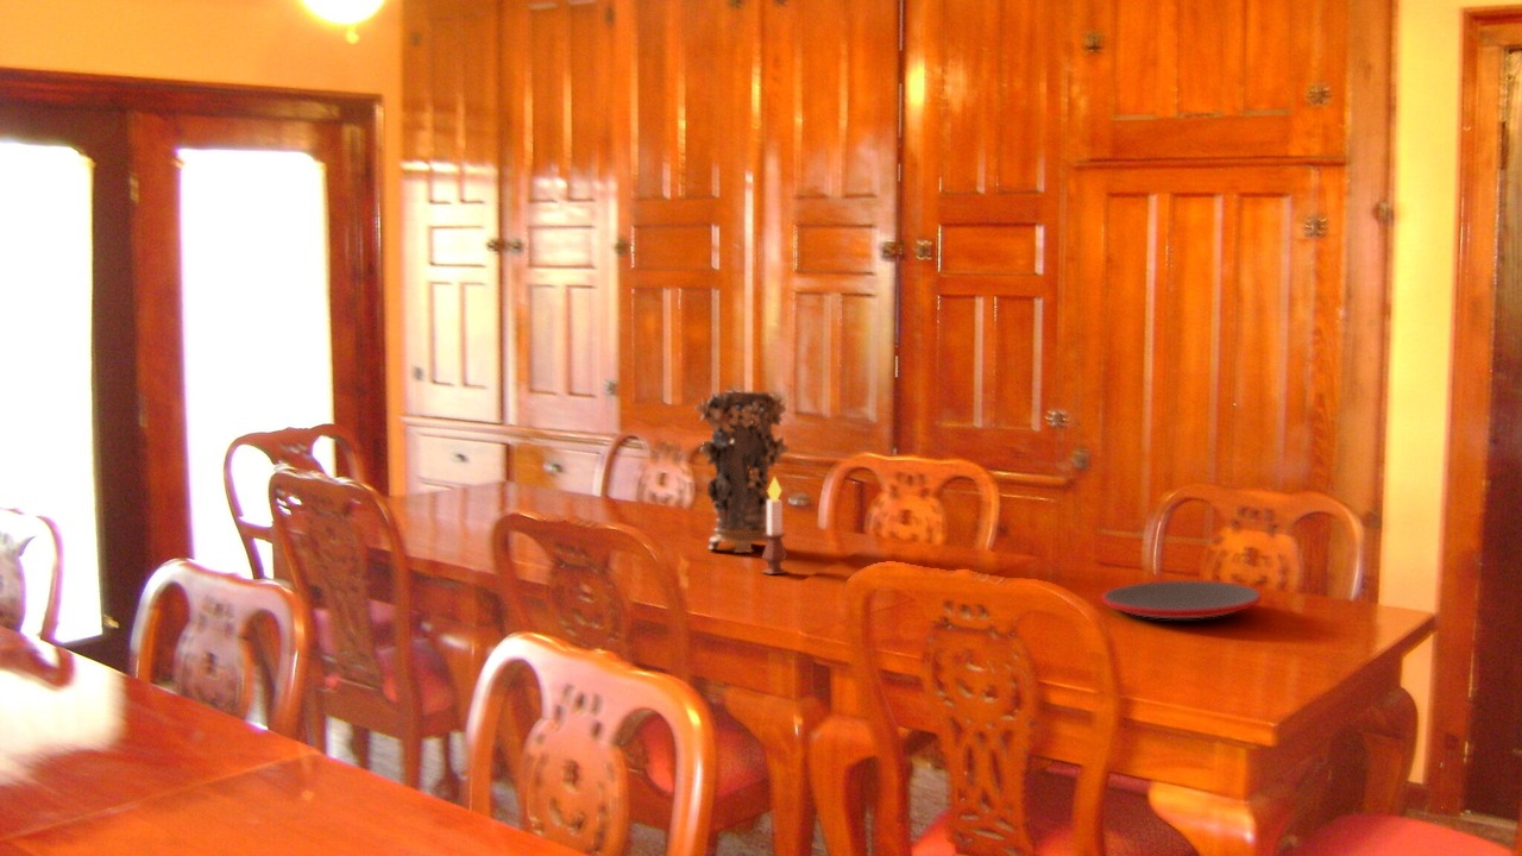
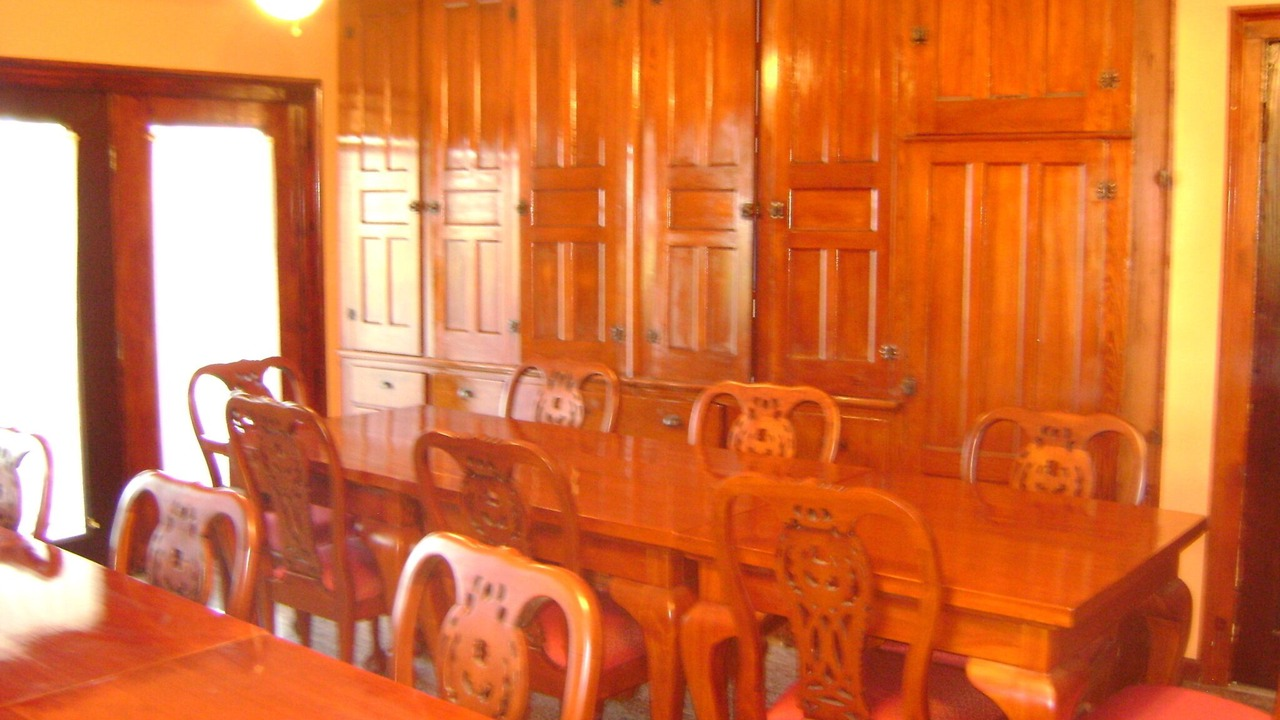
- plate (1180, 600)
- decorative vase (741, 470)
- candle (774, 523)
